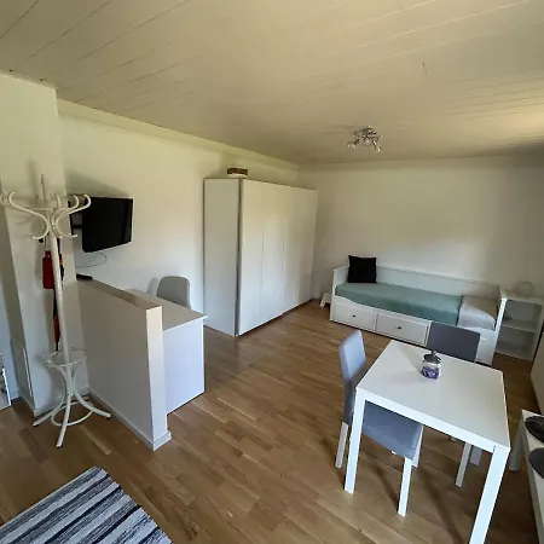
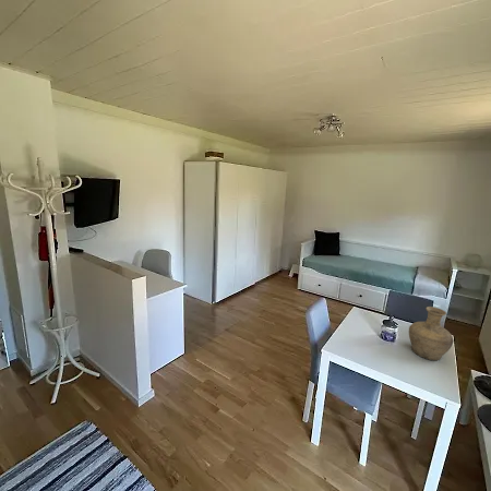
+ vase (430, 332)
